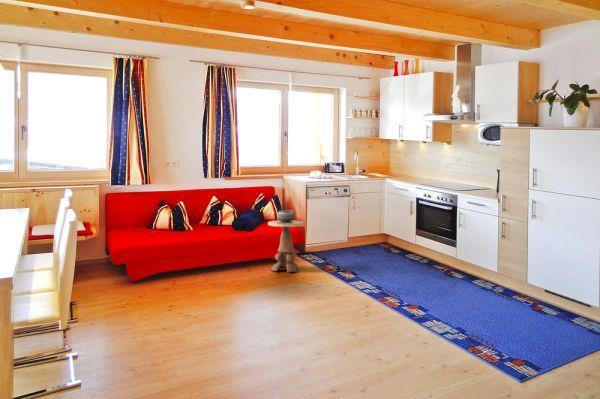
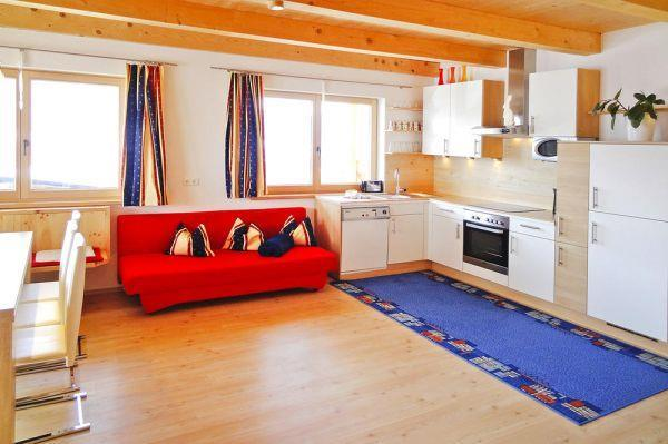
- side table (286, 240)
